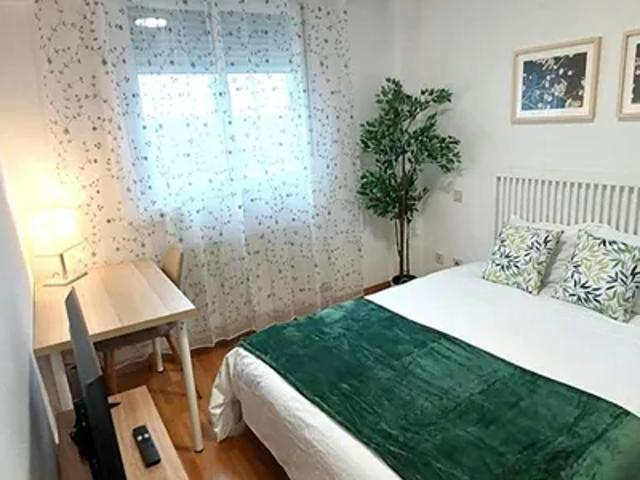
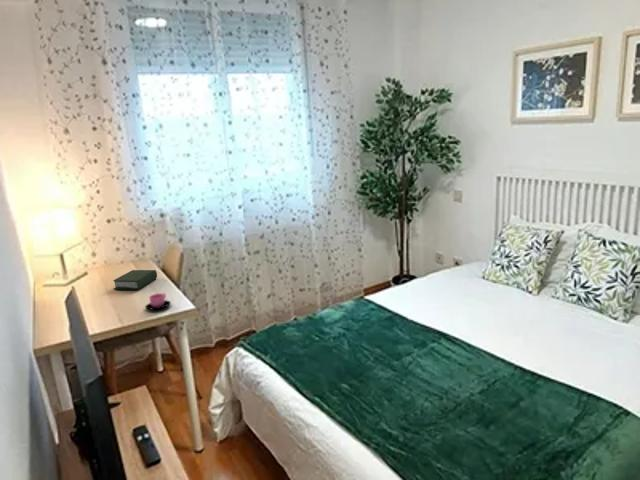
+ book (135, 279)
+ cup (157, 301)
